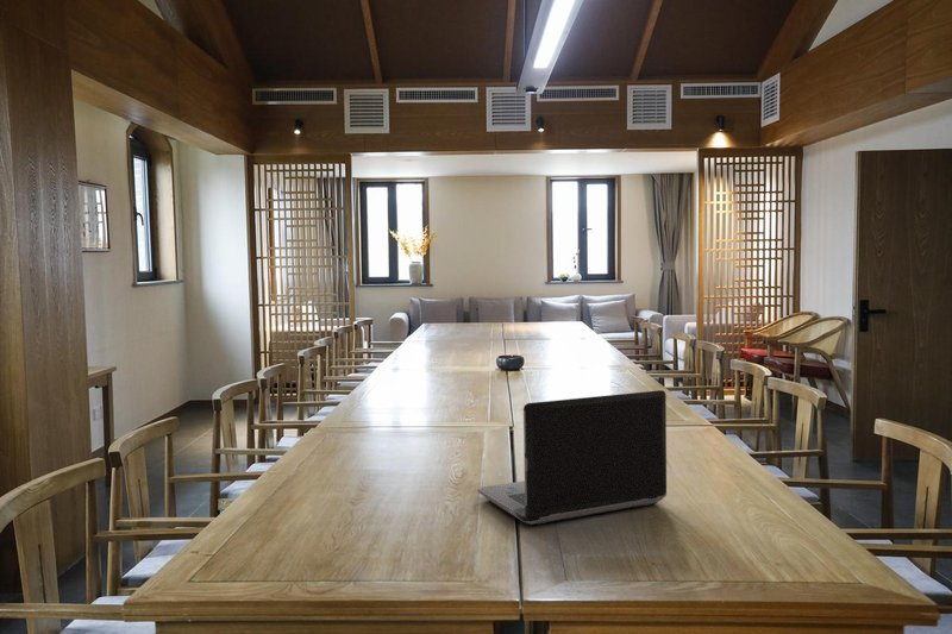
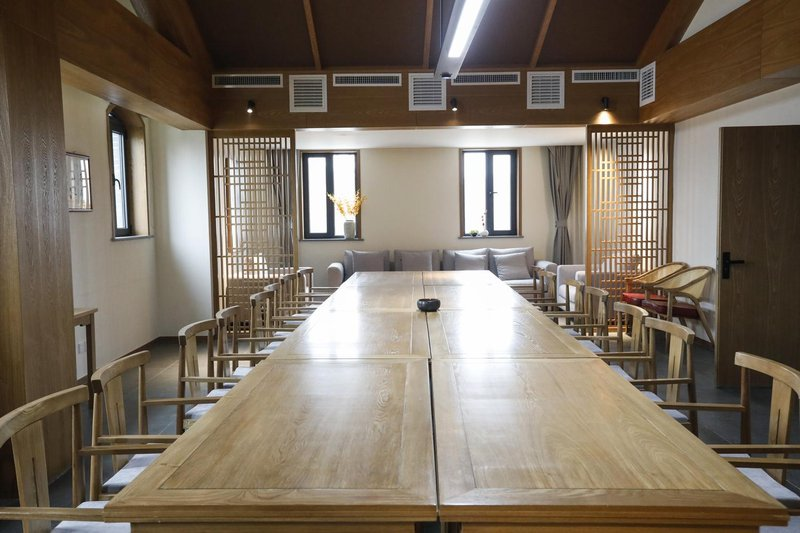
- laptop computer (568, 445)
